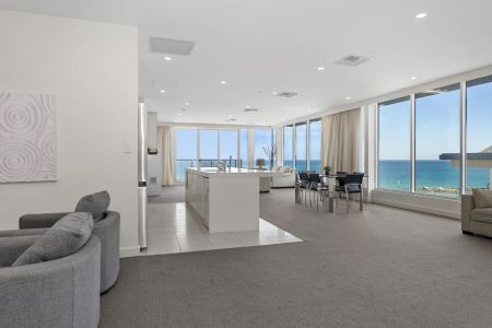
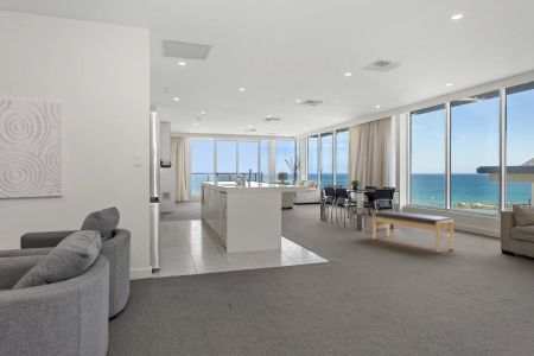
+ bench (411, 227)
